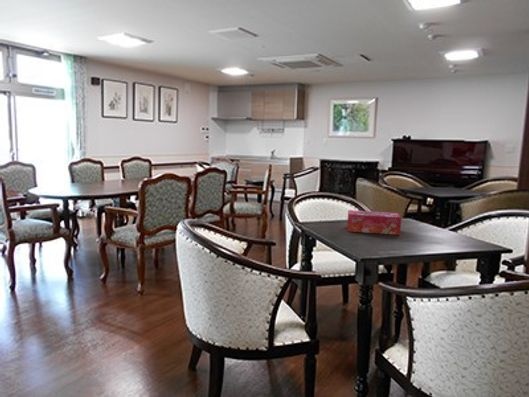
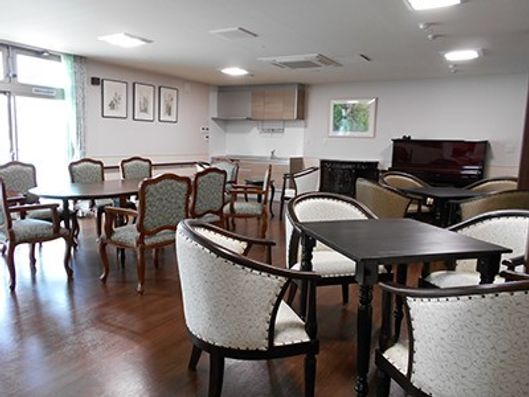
- tissue box (373, 221)
